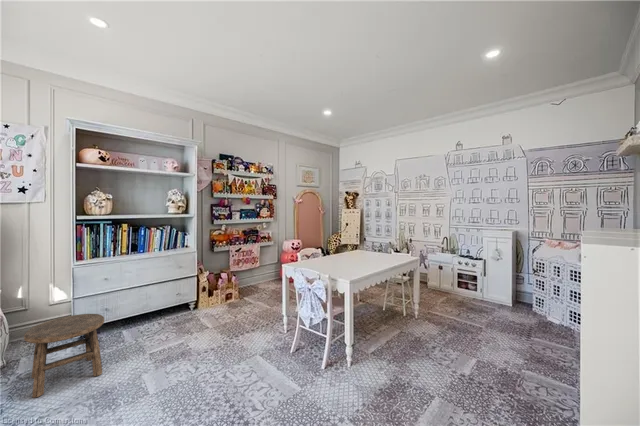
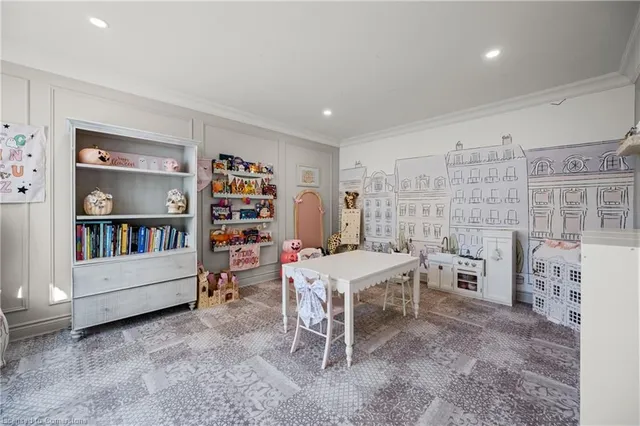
- stool (66, 348)
